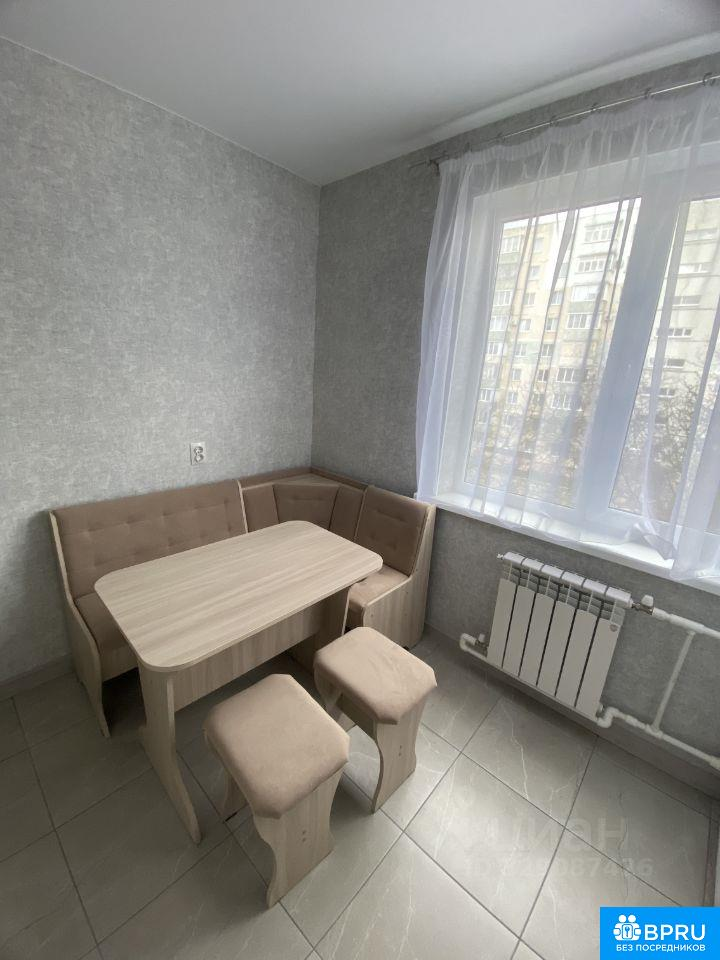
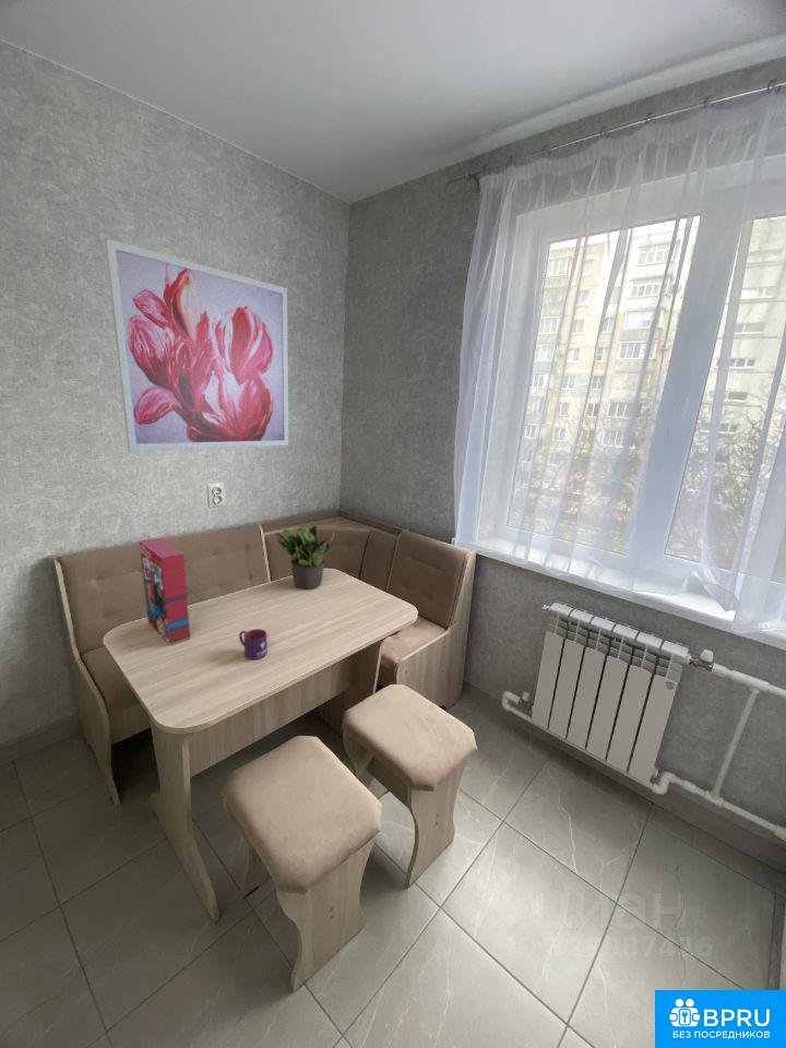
+ cereal box (165, 590)
+ potted plant (303, 550)
+ mug (252, 642)
+ wall art (214, 361)
